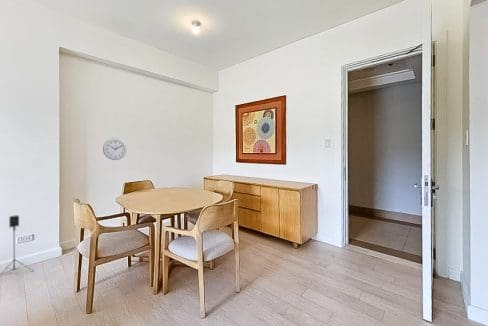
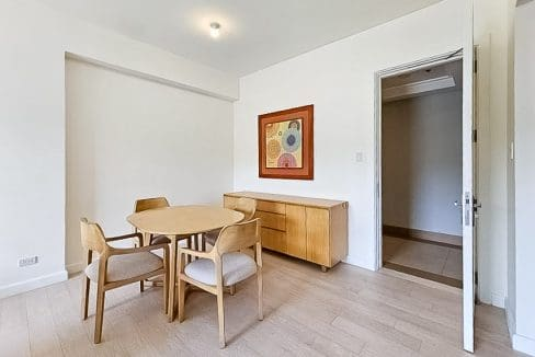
- speaker (14, 243)
- wall clock (115, 149)
